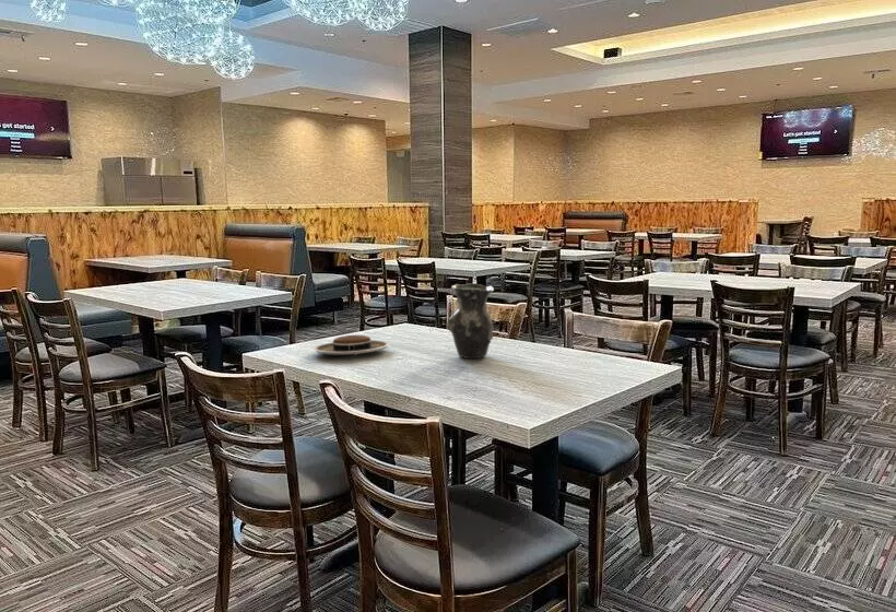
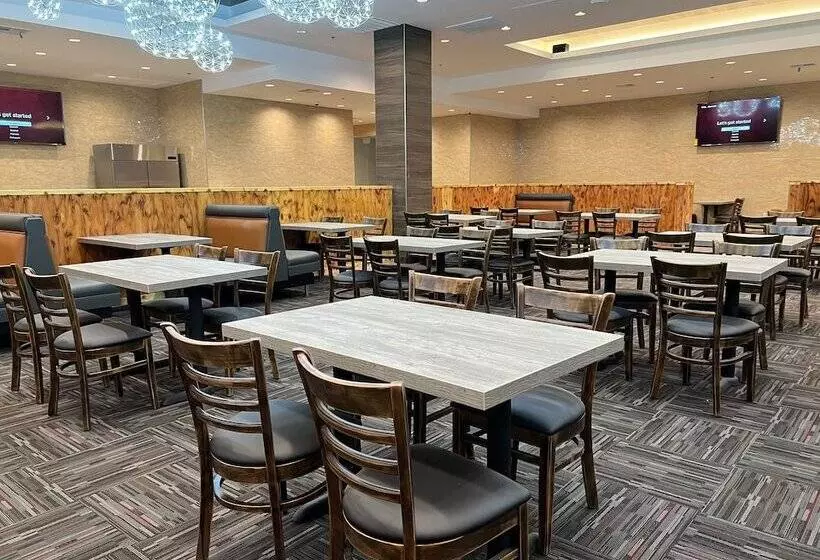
- vase (471, 320)
- plate (352, 344)
